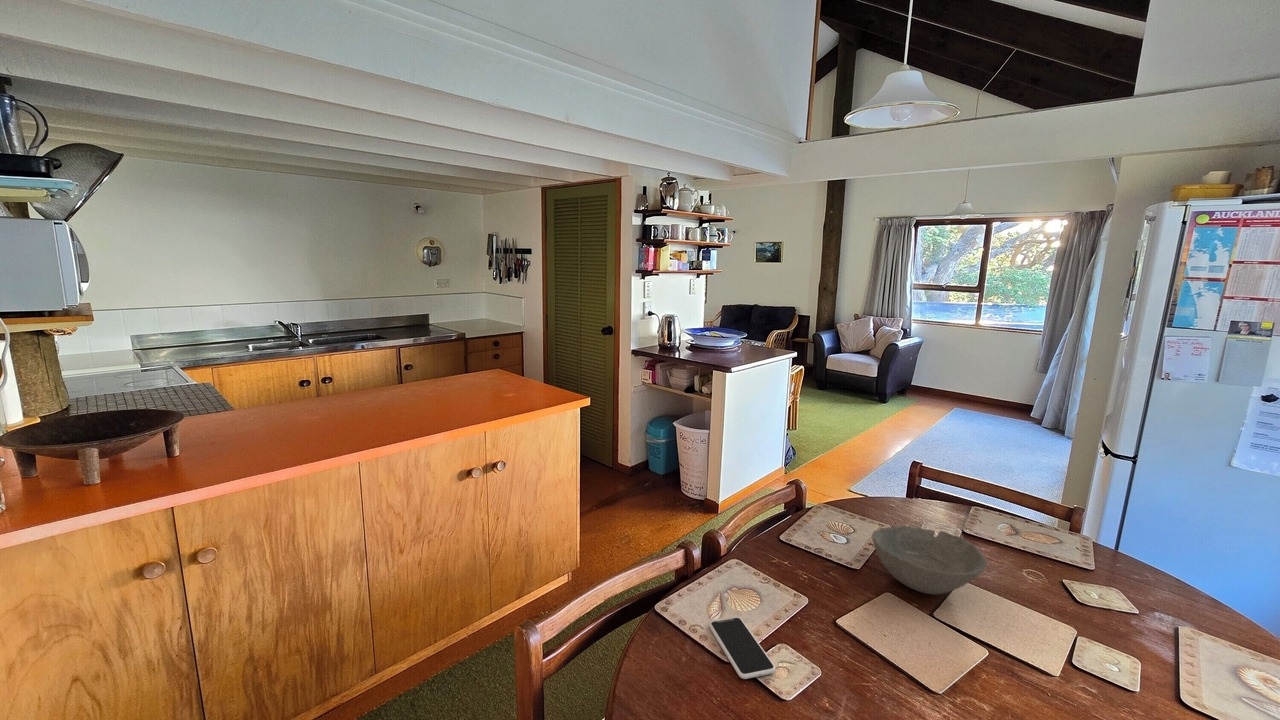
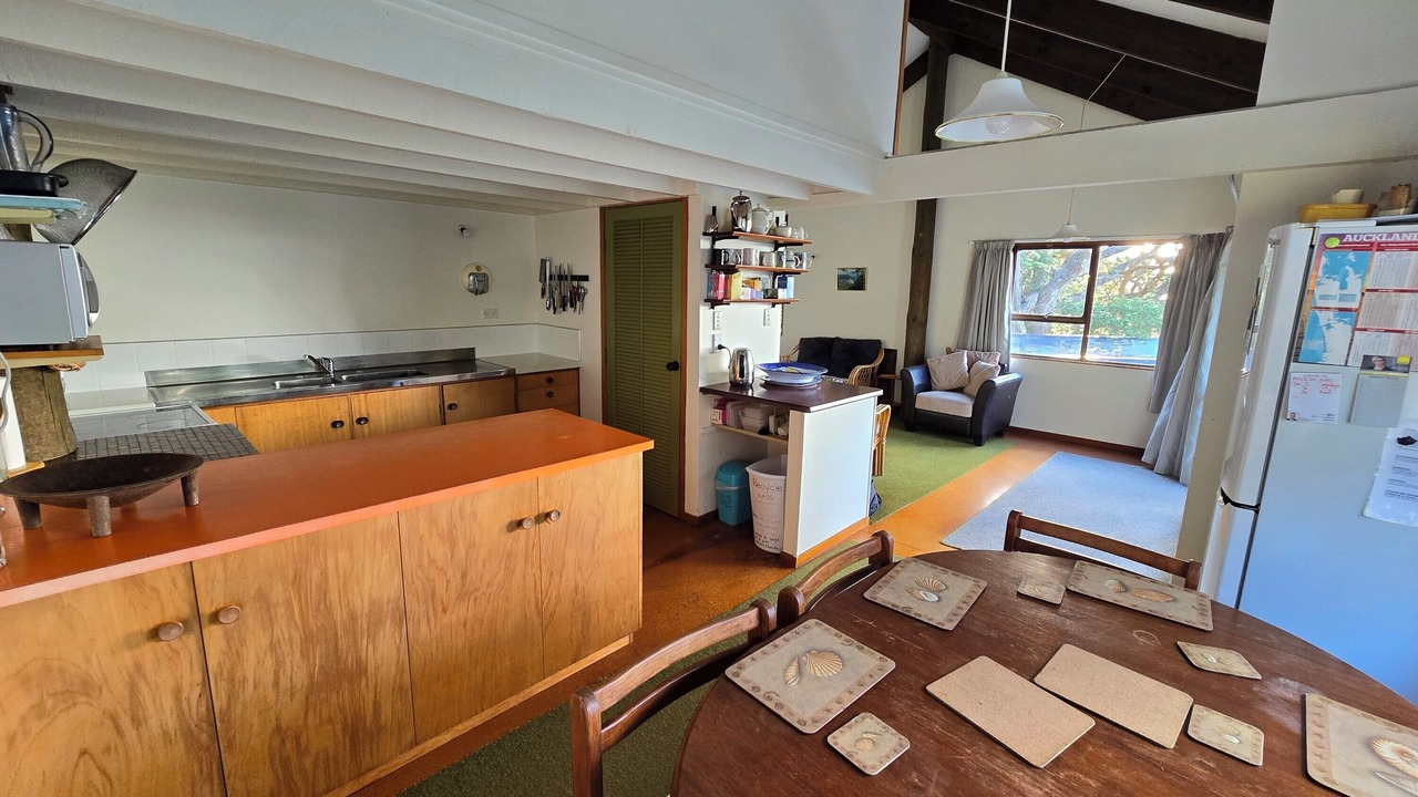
- smartphone (740, 645)
- bowl (926, 564)
